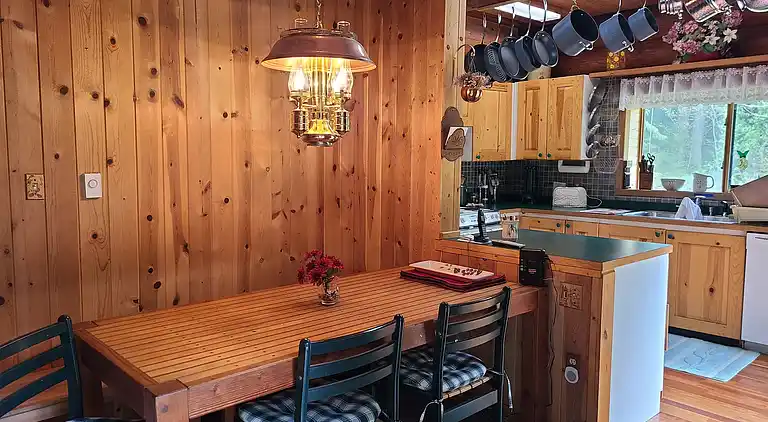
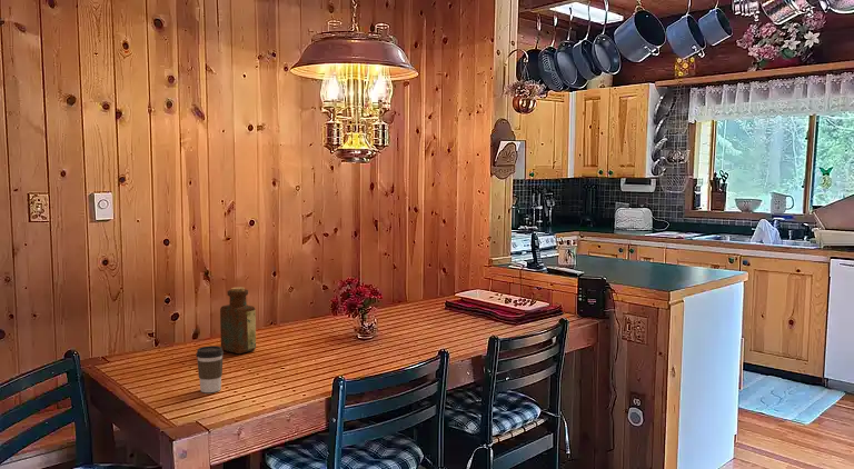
+ bottle (237, 319)
+ coffee cup (210, 369)
